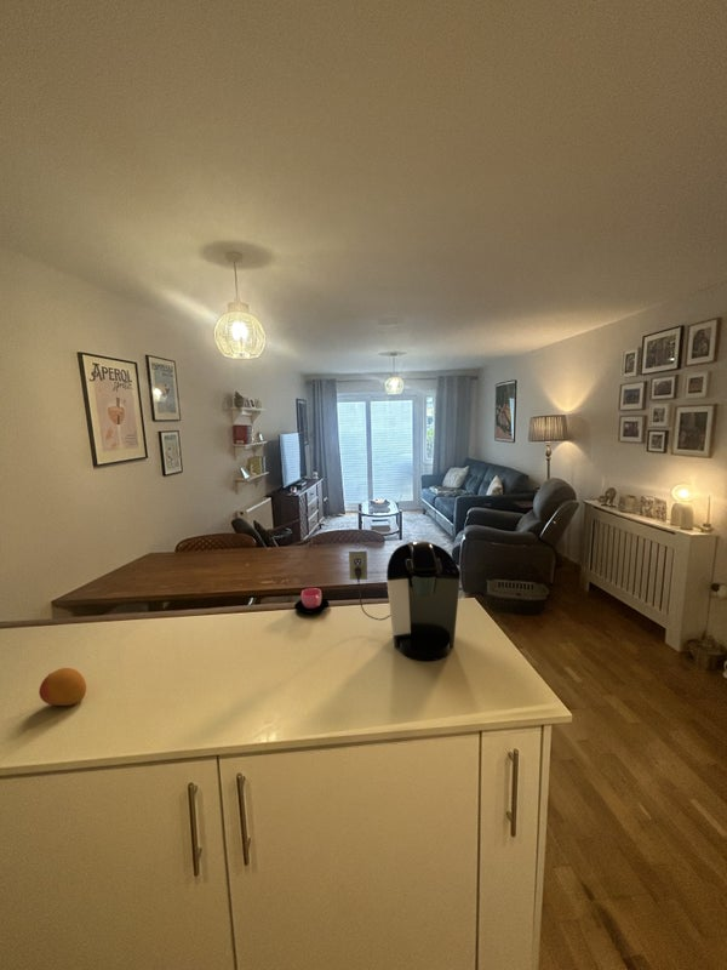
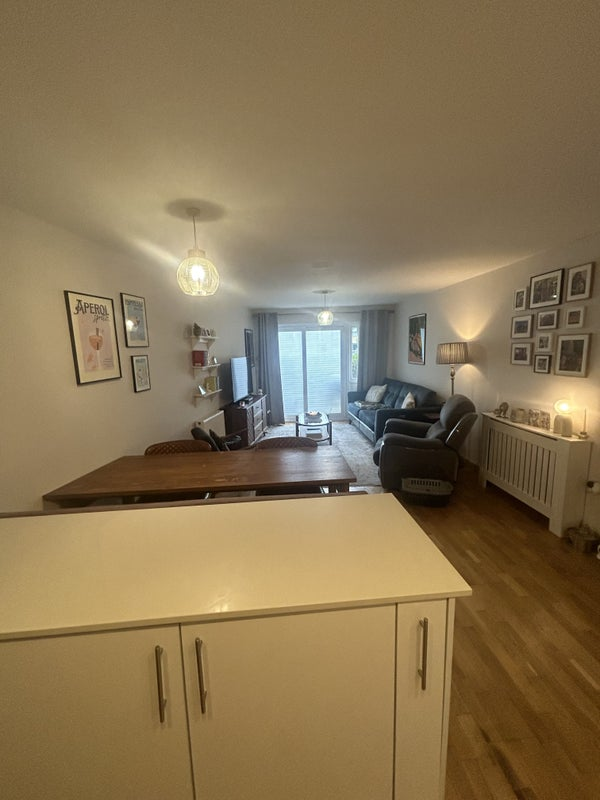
- cup (311, 600)
- fruit (63, 686)
- coffee maker (402, 593)
